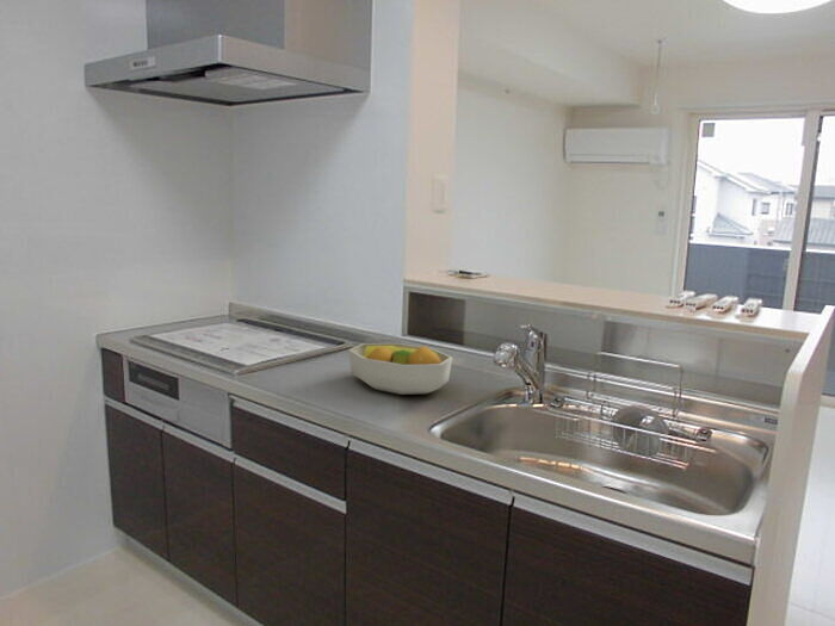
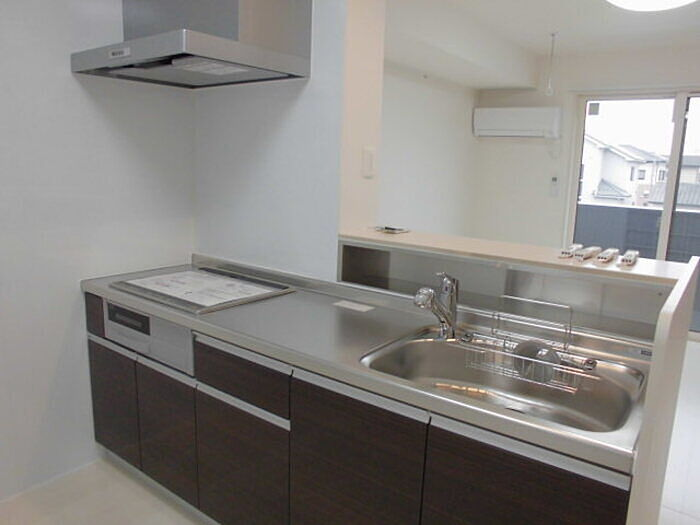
- fruit bowl (400, 361)
